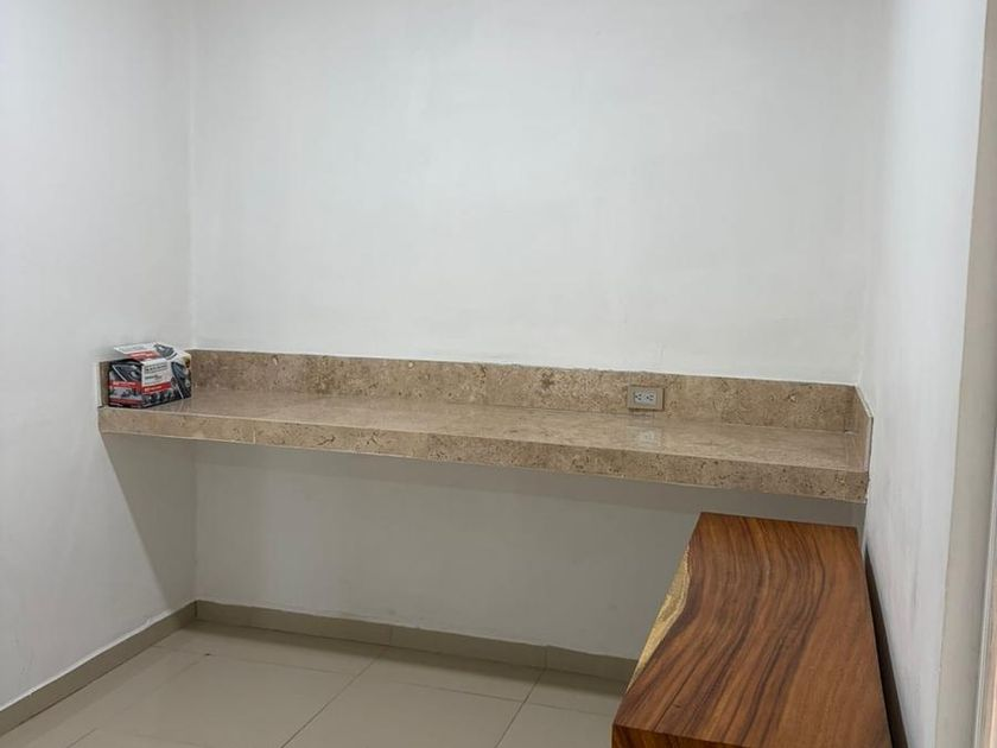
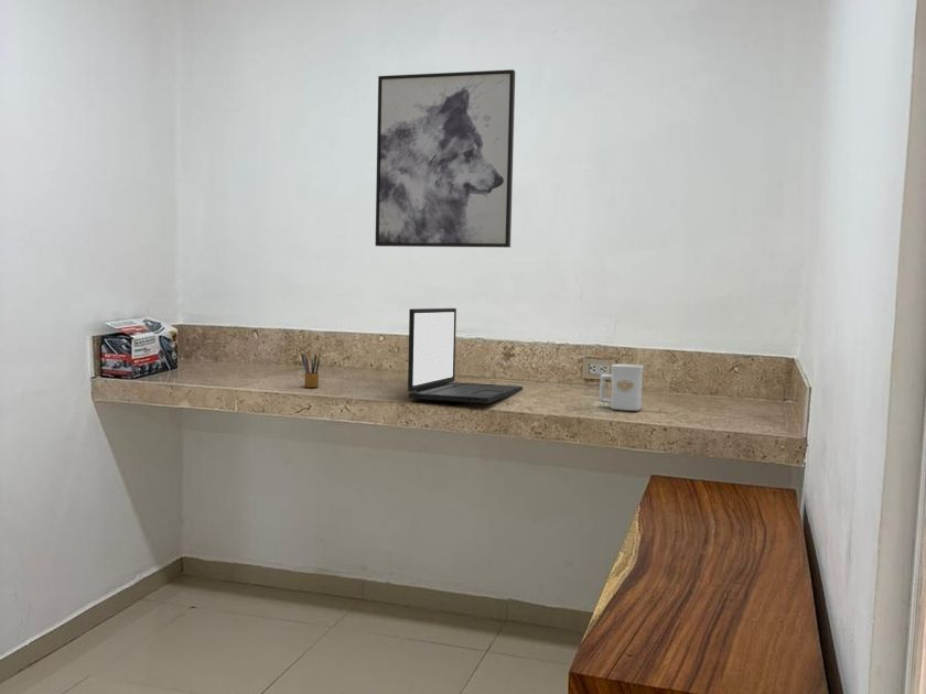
+ wall art (443, 160)
+ pencil box (311, 369)
+ mug (621, 387)
+ laptop (454, 351)
